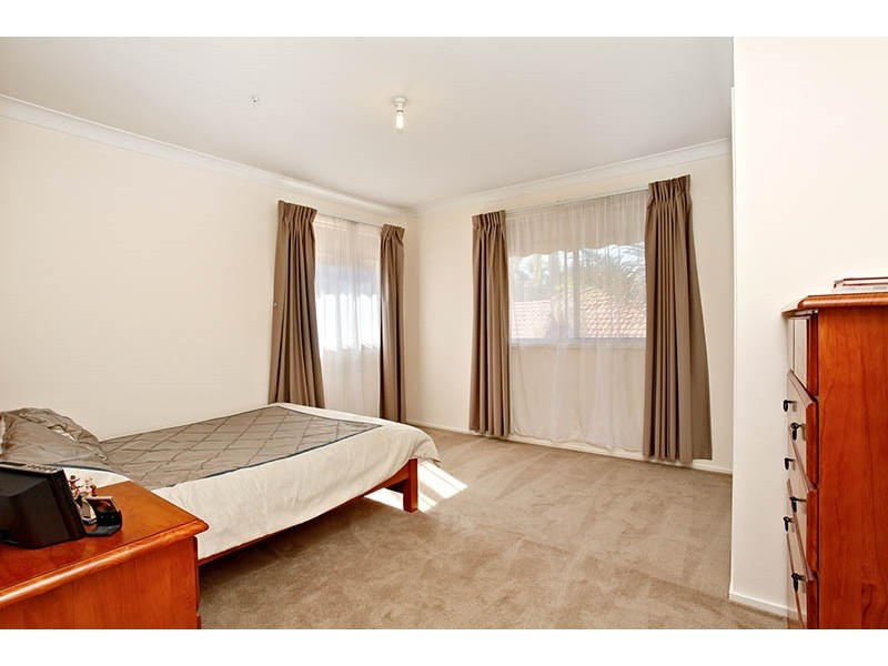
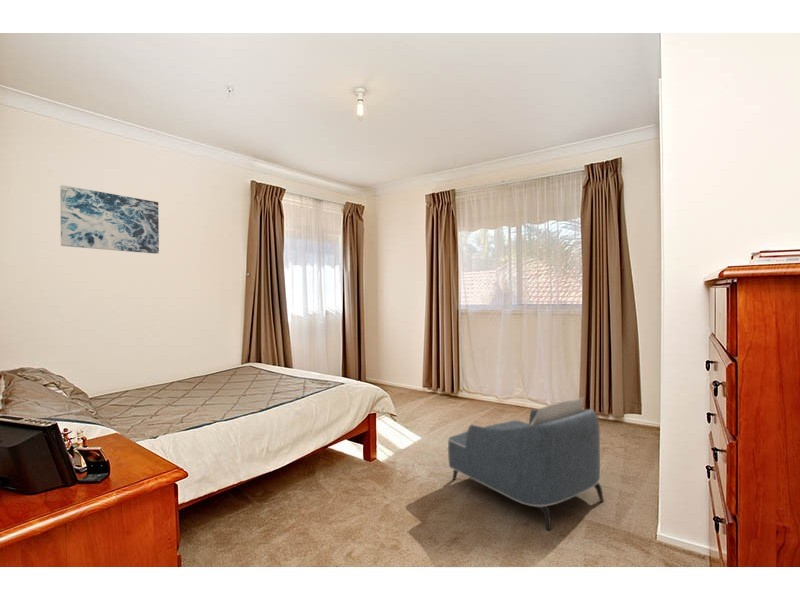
+ wall art (113, 222)
+ armchair (521, 440)
